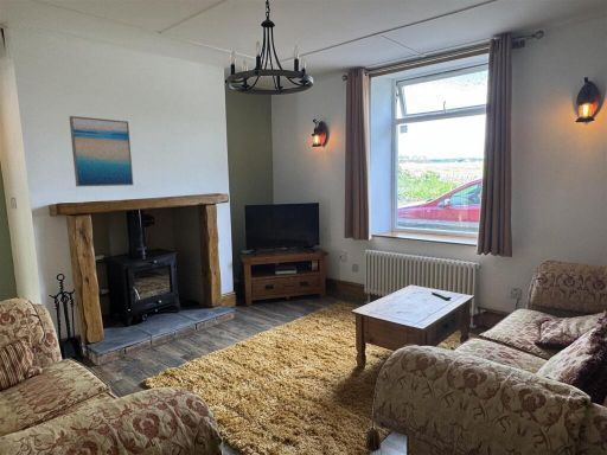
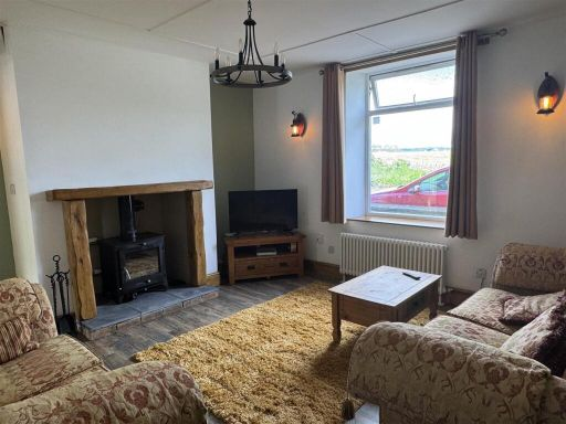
- wall art (102, 152)
